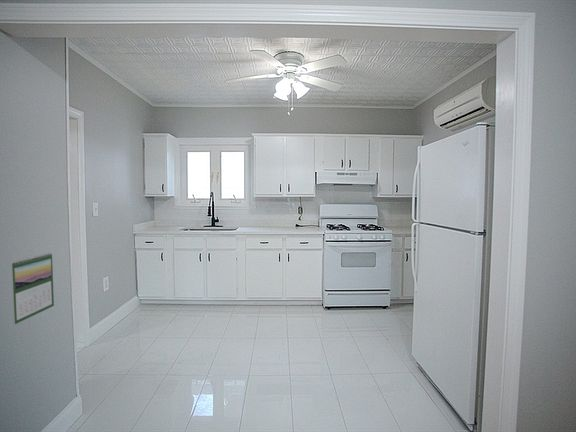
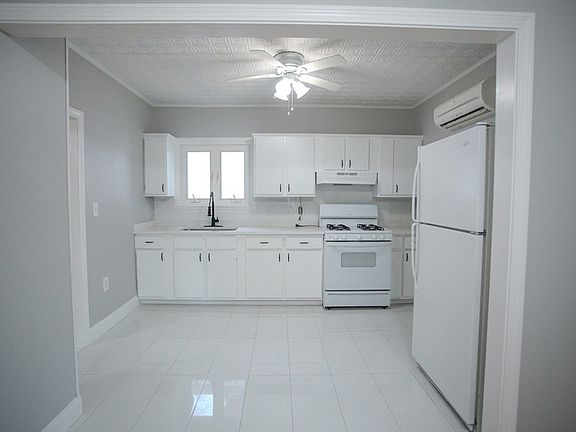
- calendar (34, 285)
